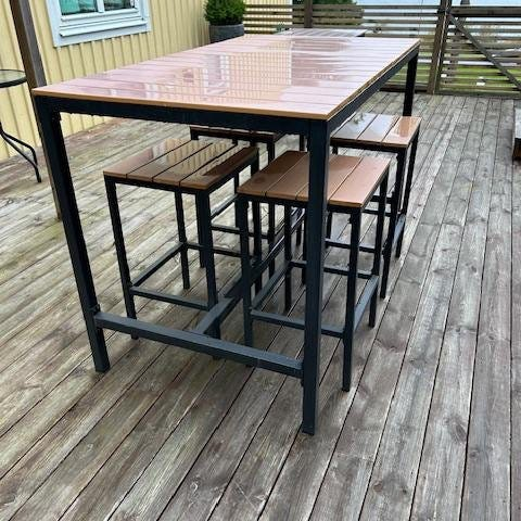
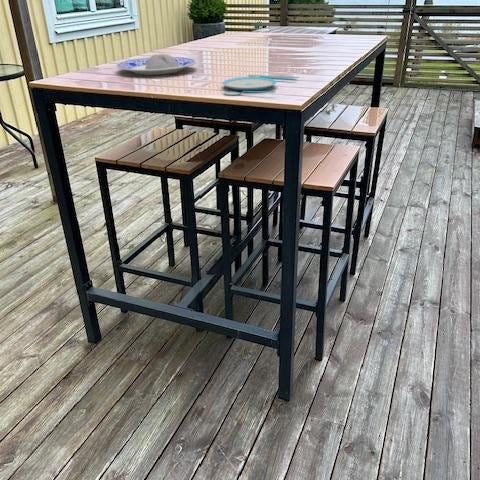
+ plate (258, 83)
+ plate (156, 62)
